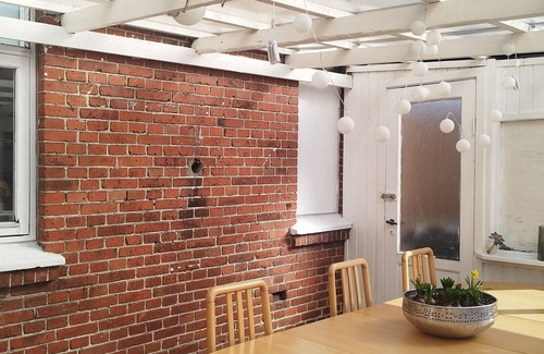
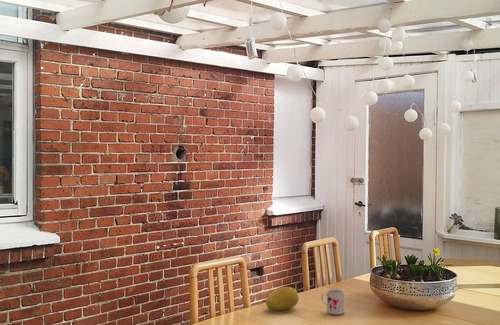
+ mug (332, 301)
+ fruit (281, 298)
